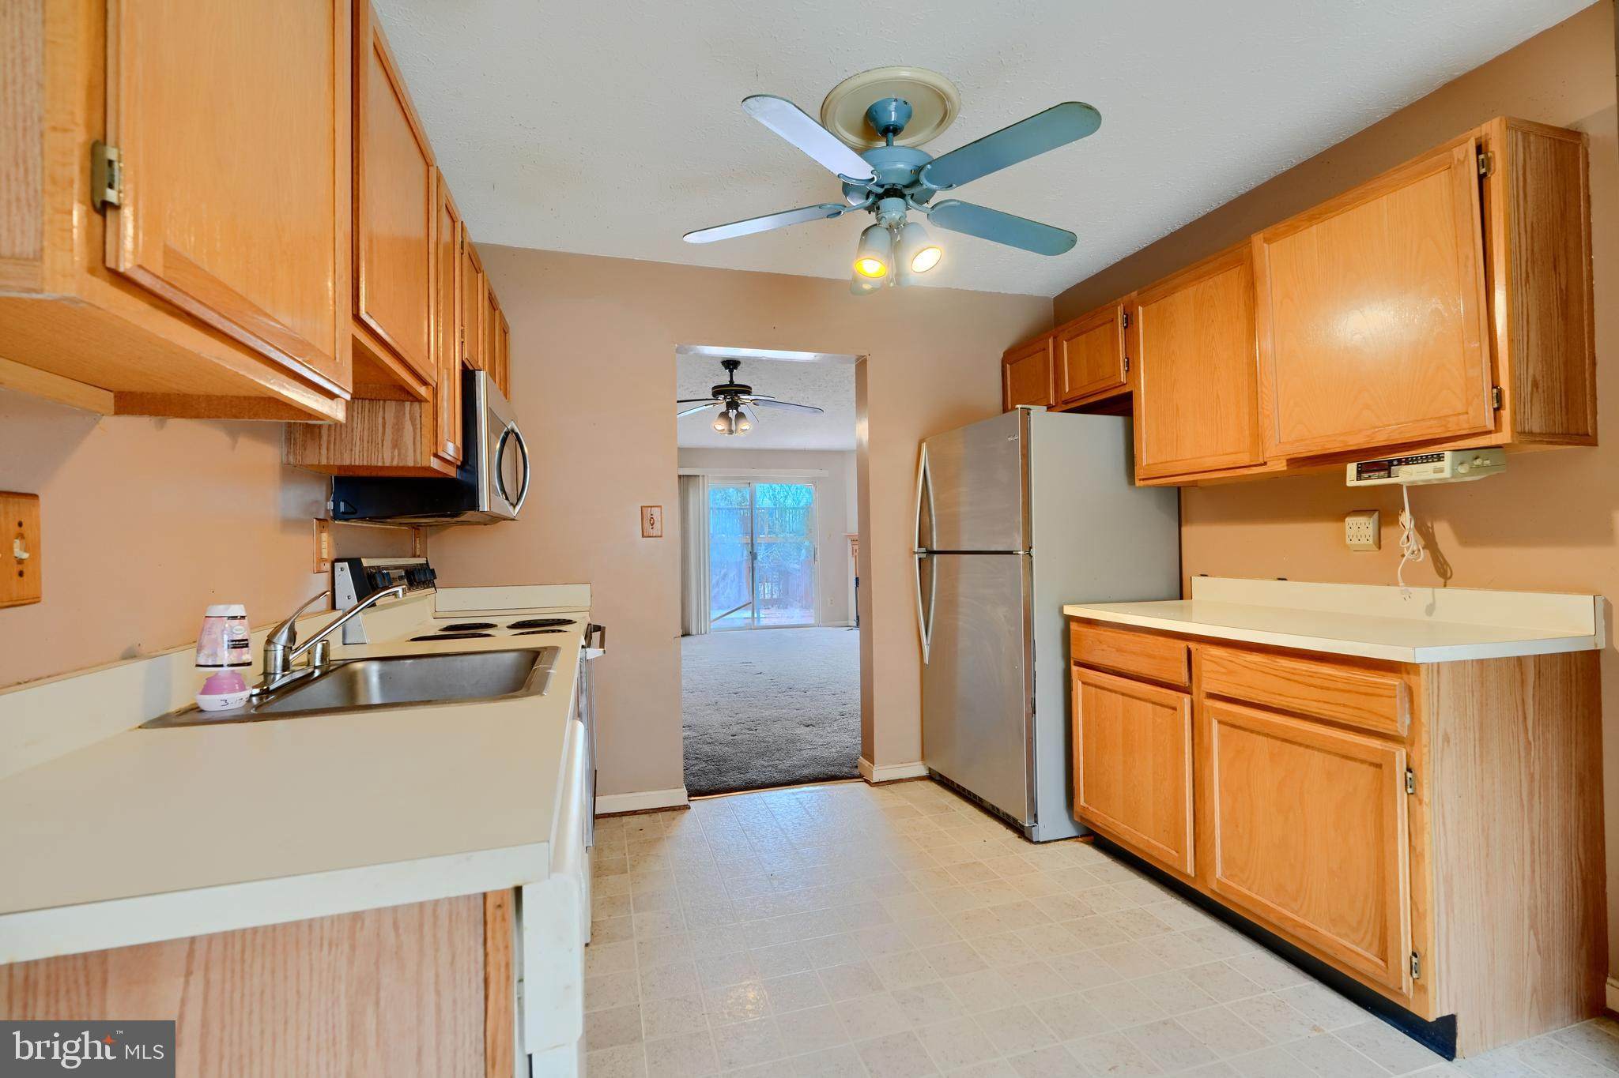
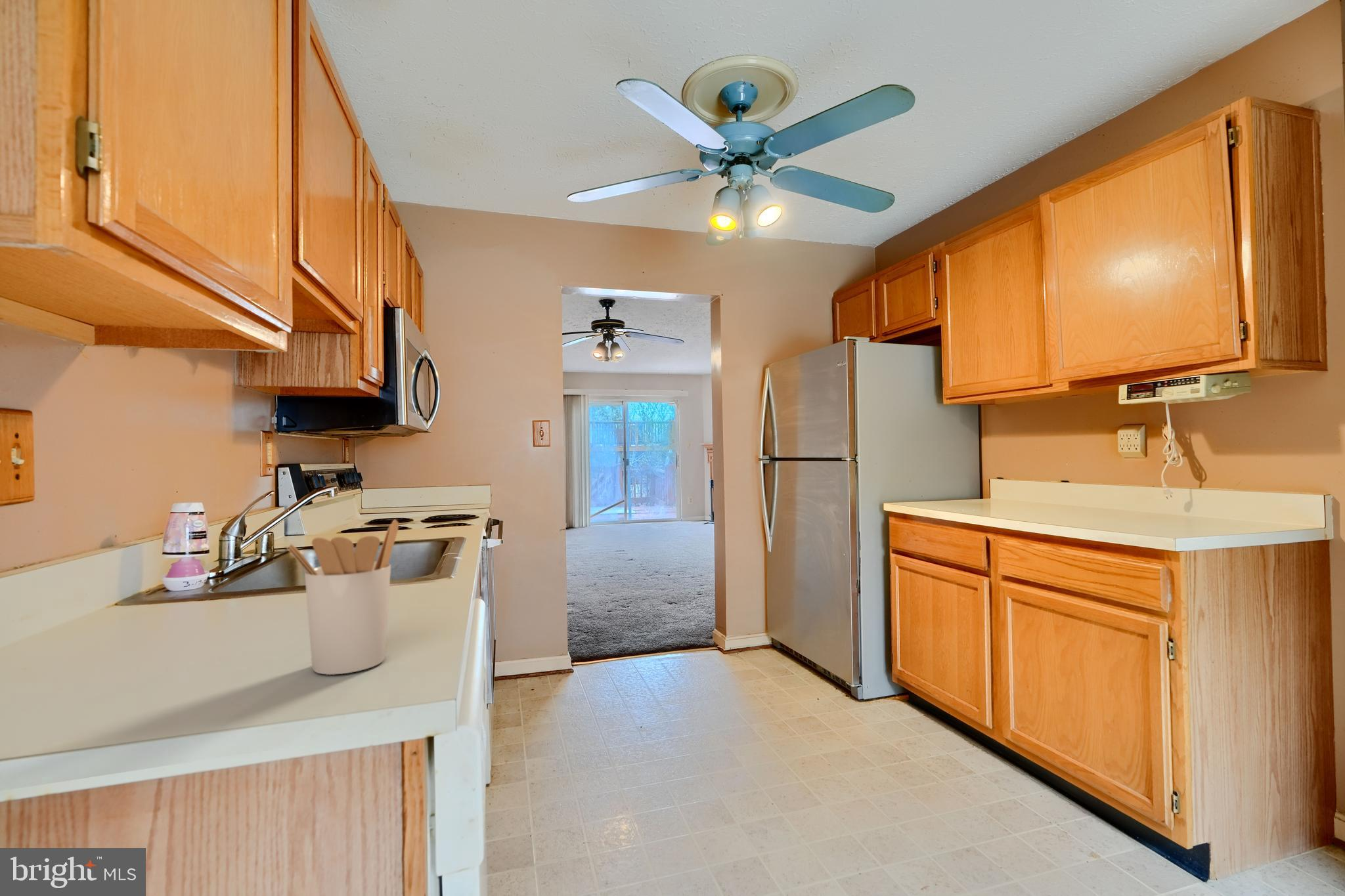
+ utensil holder (349, 596)
